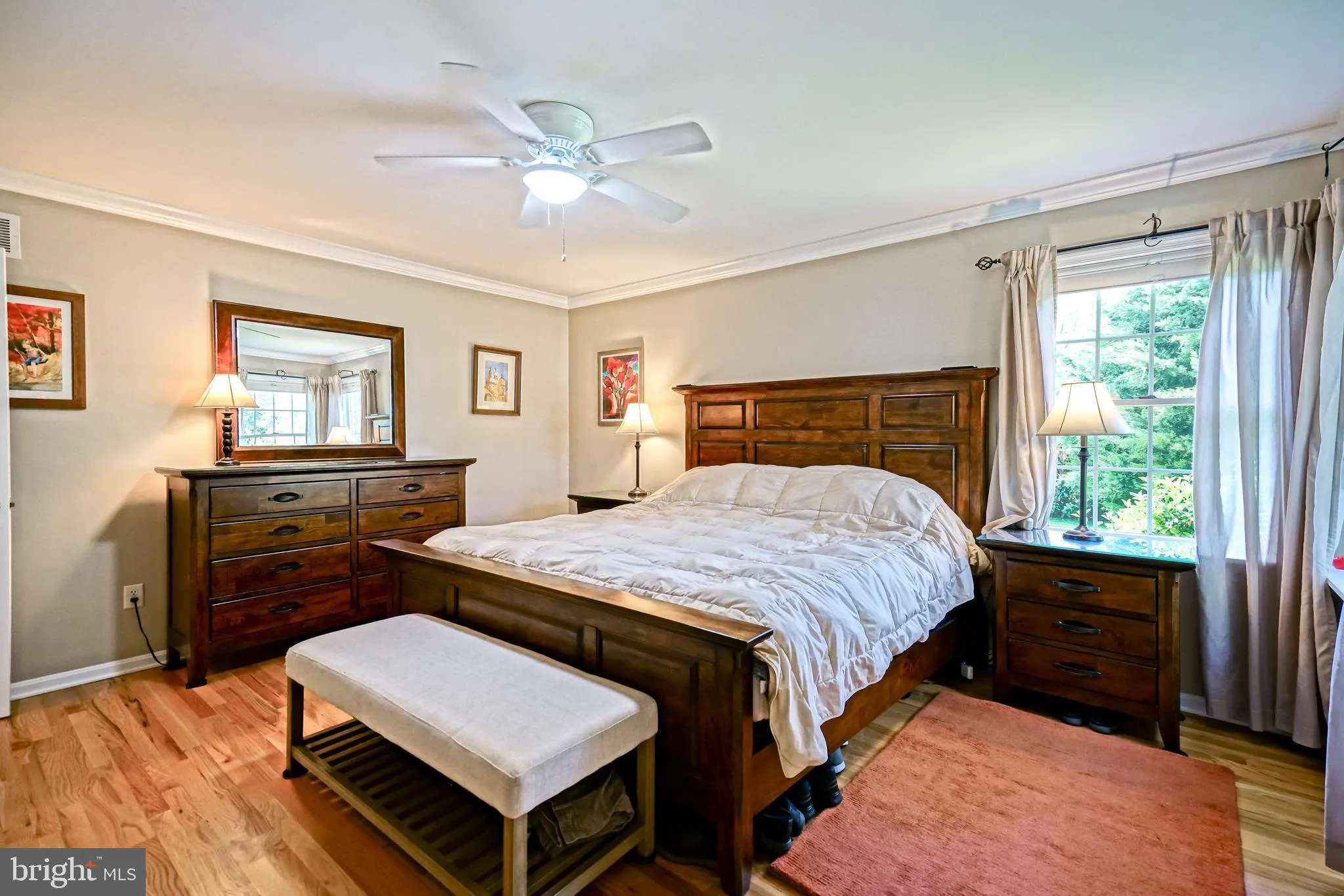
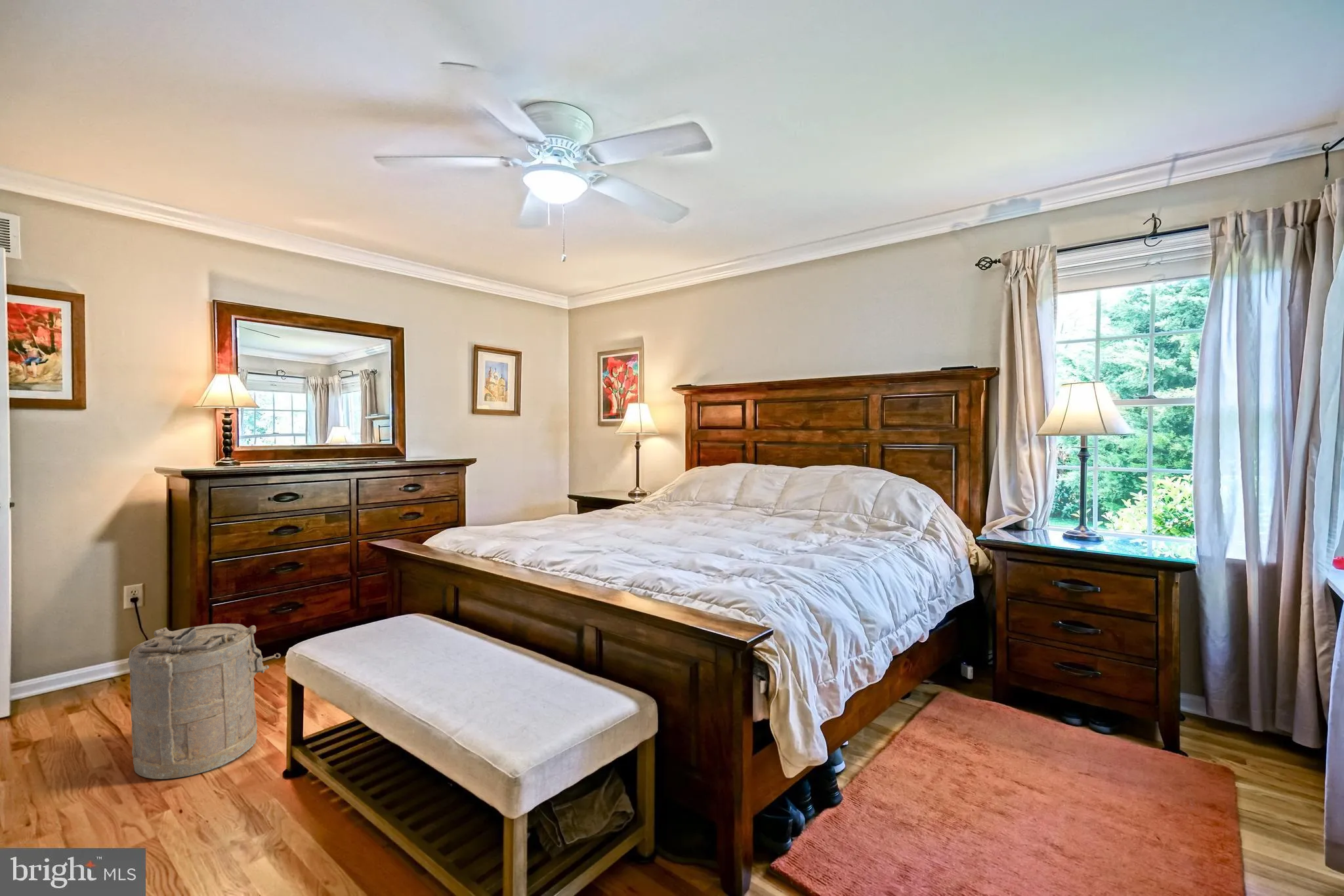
+ laundry hamper (195, 689)
